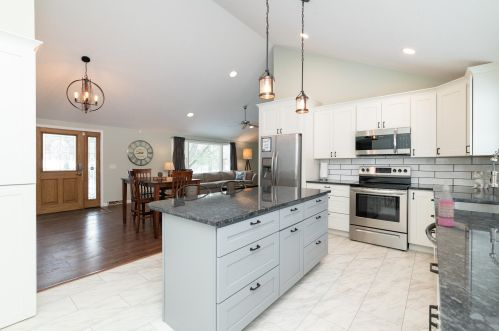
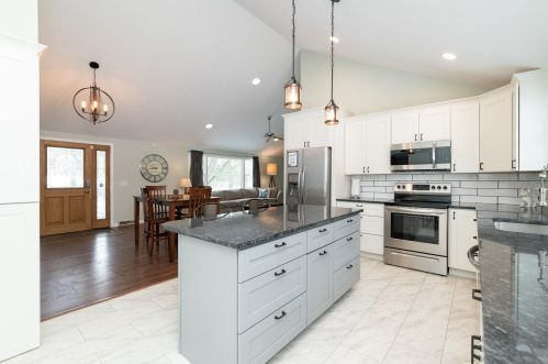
- soap dispenser (445, 202)
